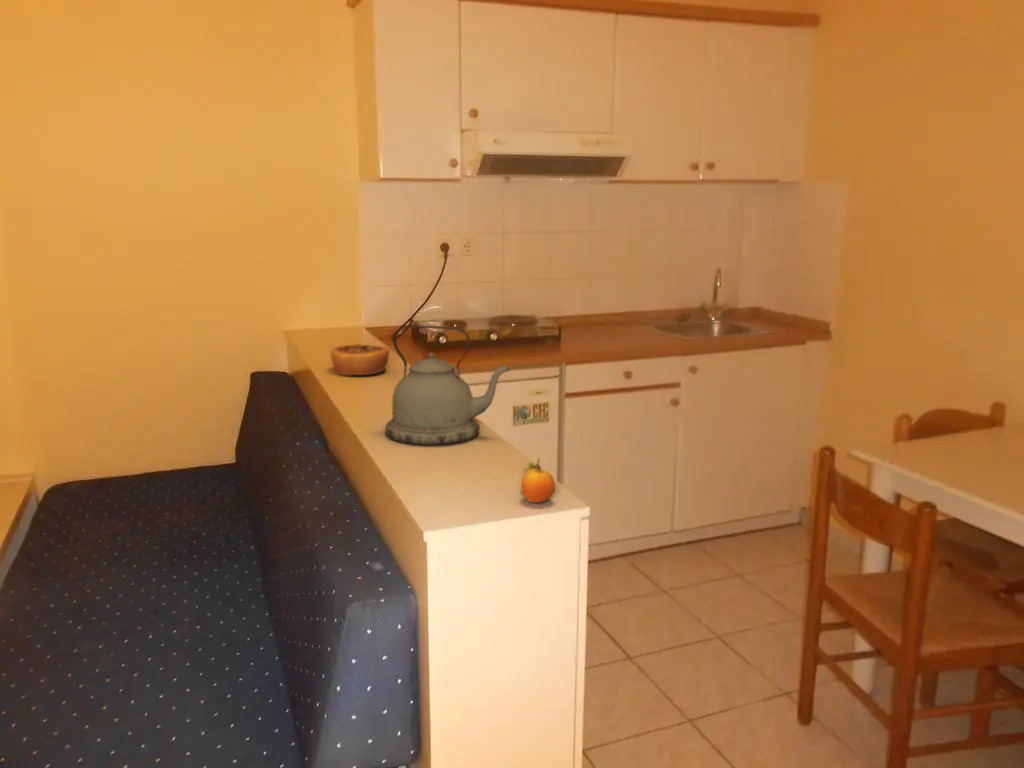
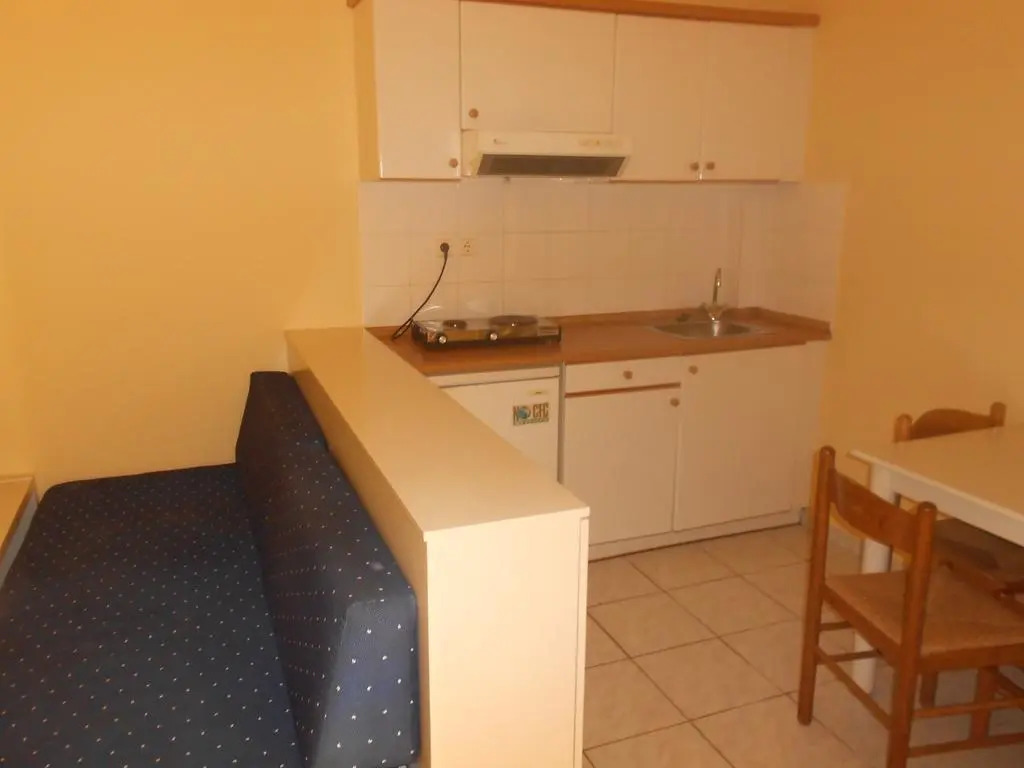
- pastry (360, 358)
- kettle (438, 379)
- fruit (534, 475)
